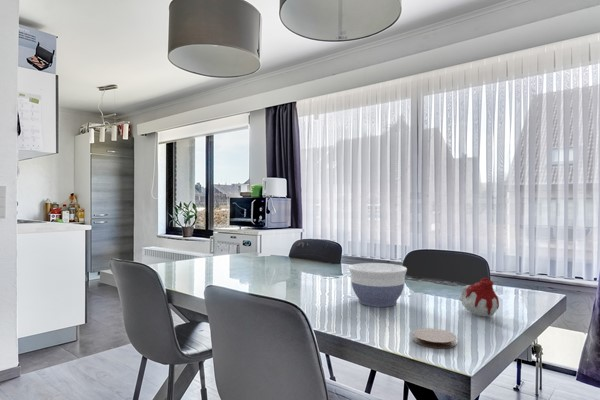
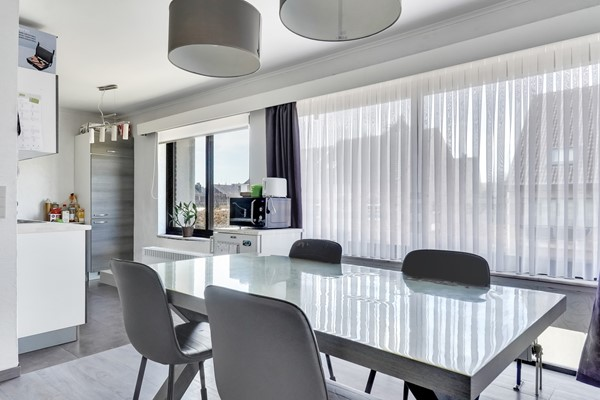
- coaster (434, 337)
- candle (478, 294)
- bowl (377, 284)
